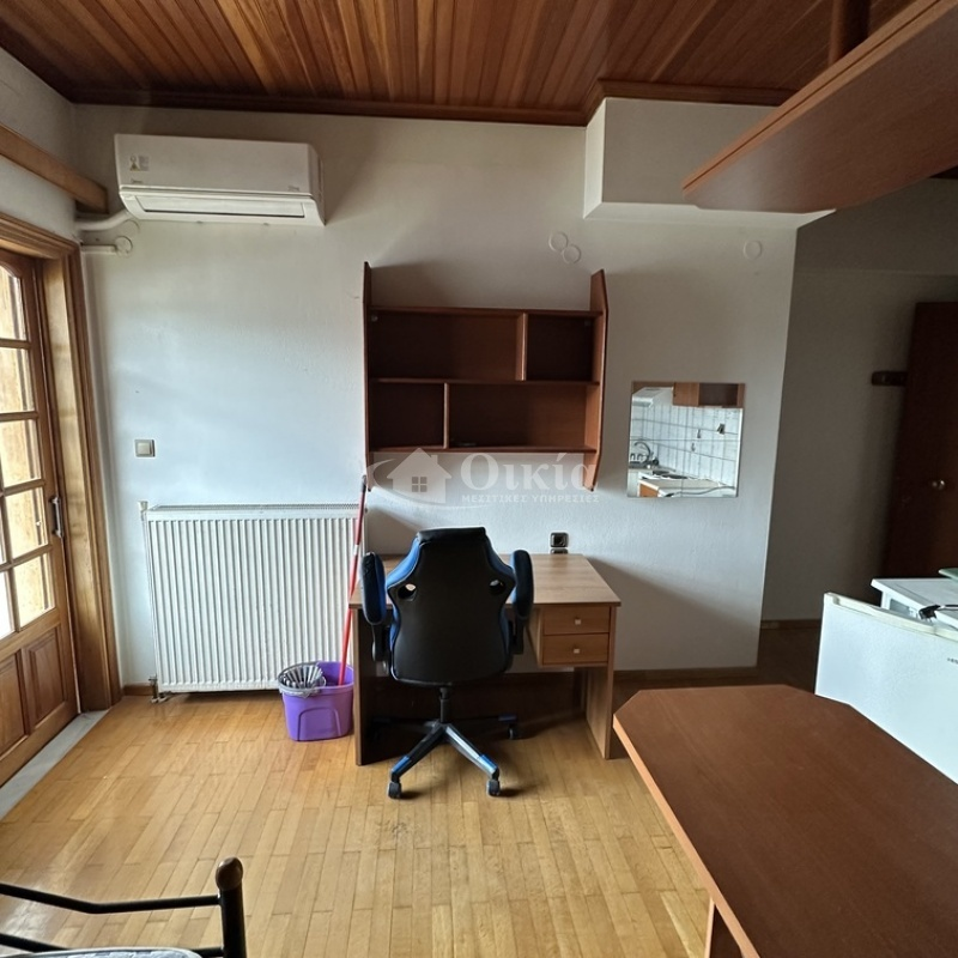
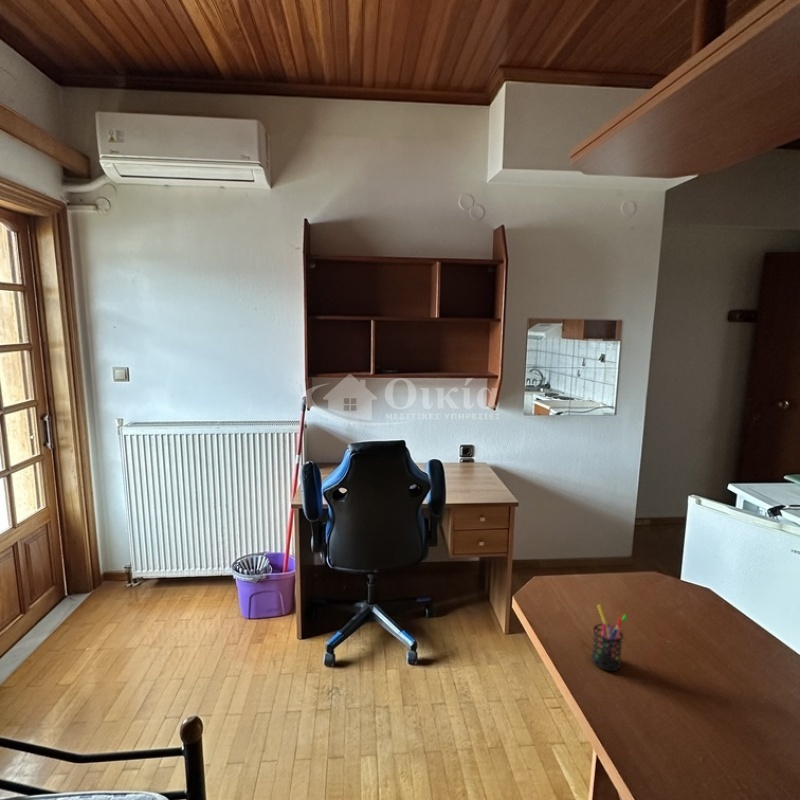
+ pen holder (611, 636)
